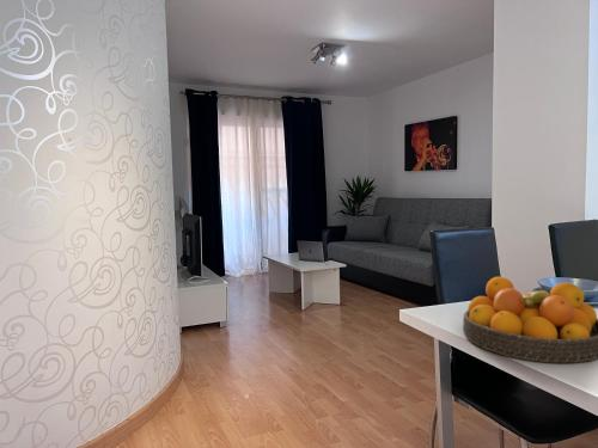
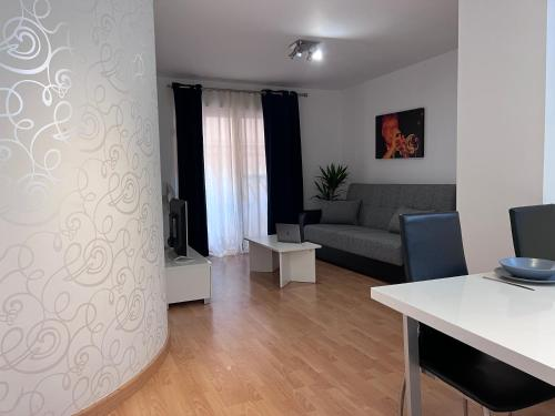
- fruit bowl (531, 311)
